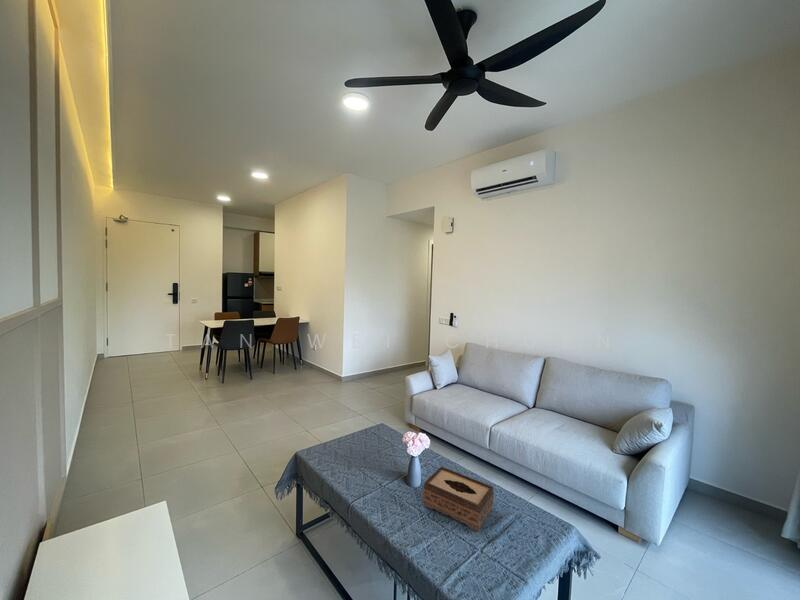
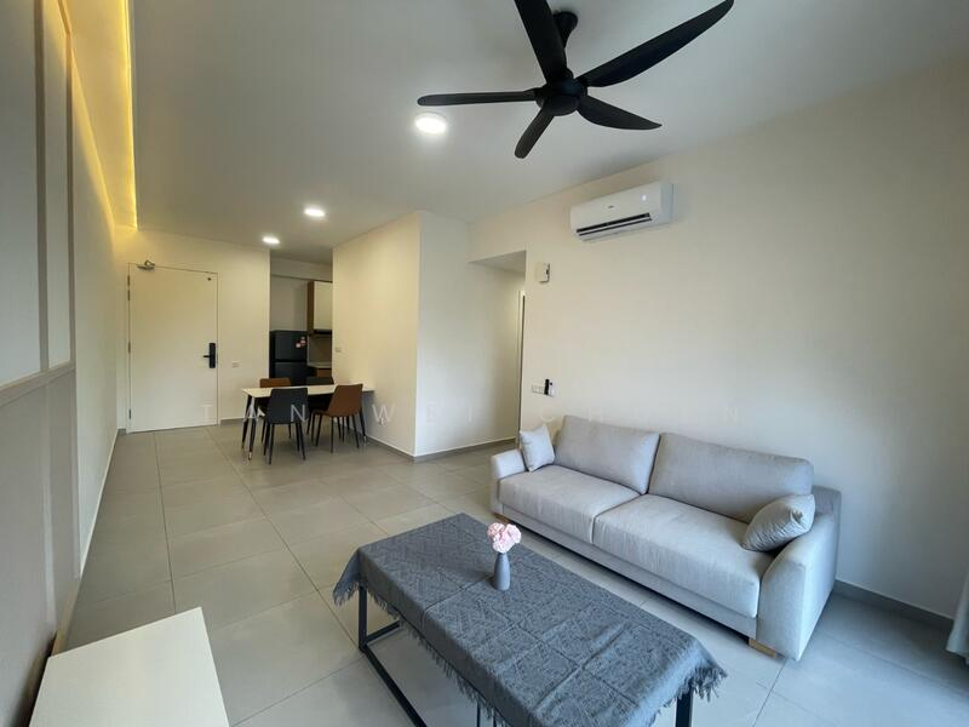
- tissue box (458, 496)
